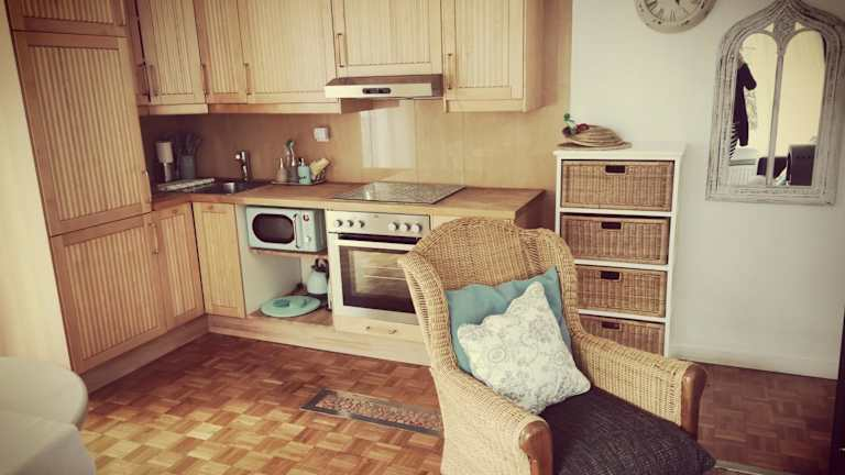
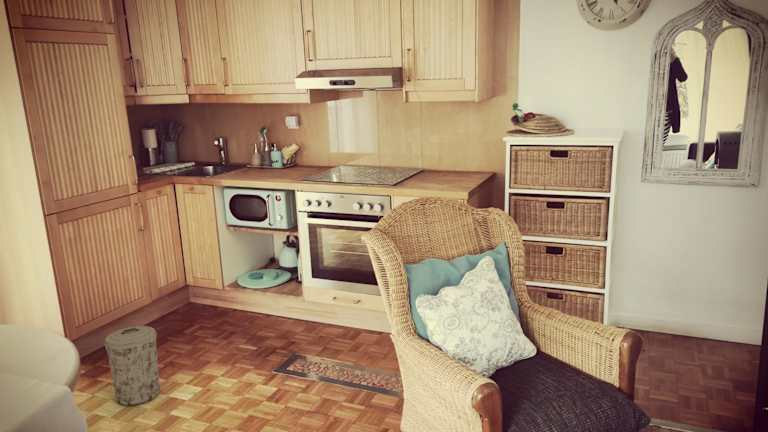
+ trash can (134, 362)
